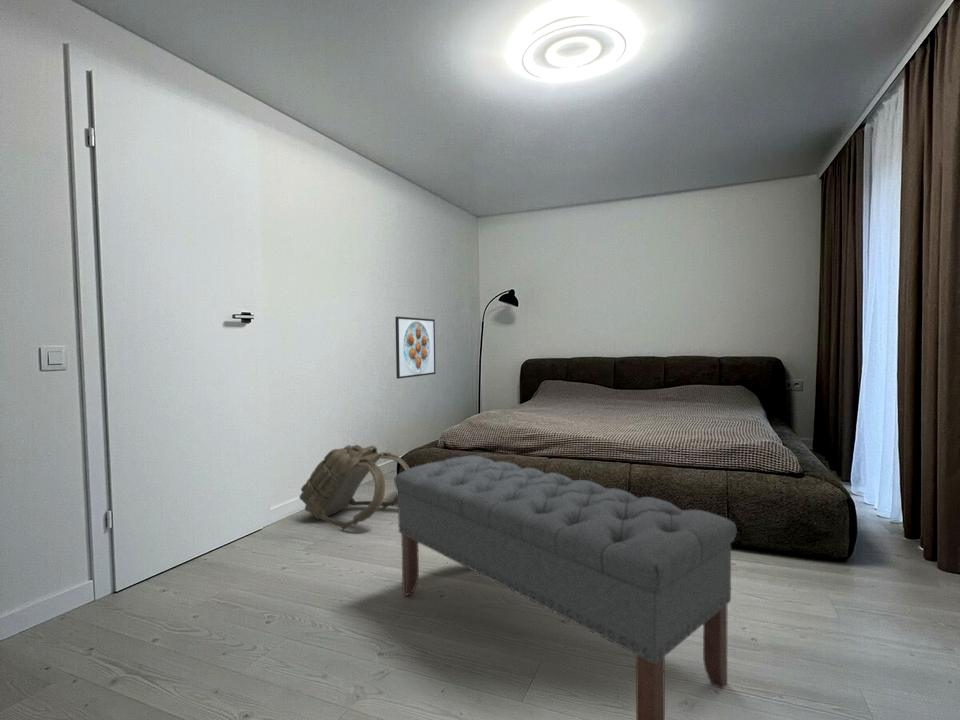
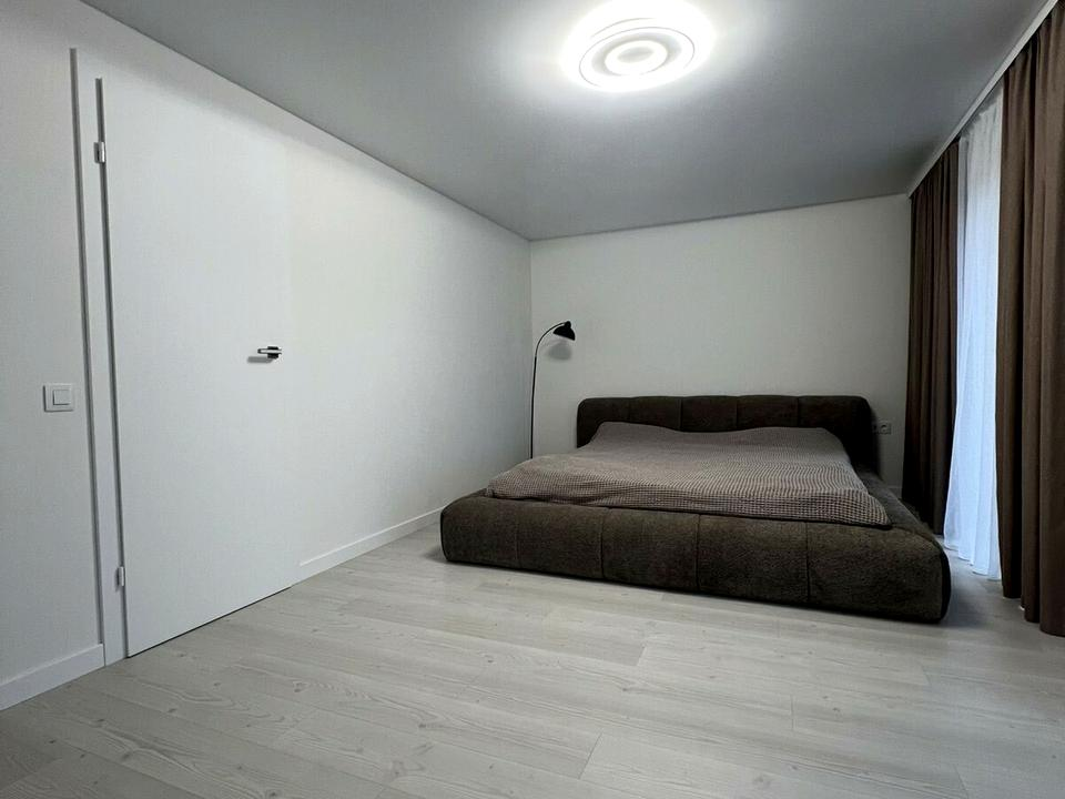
- bench (537, 559)
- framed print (416, 347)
- backpack (352, 481)
